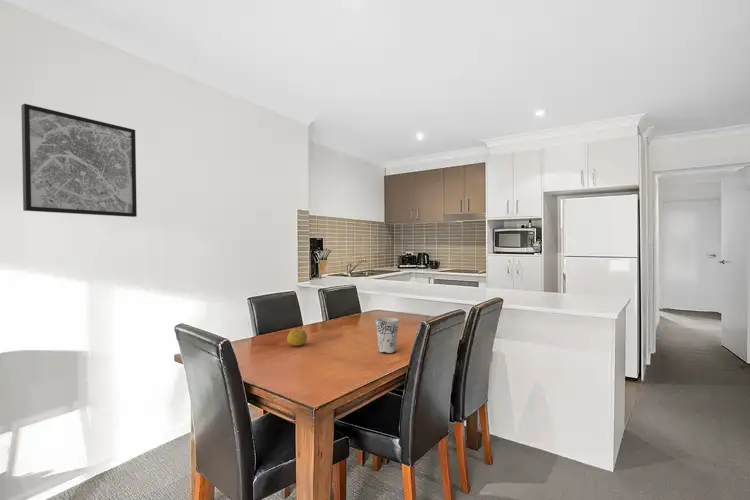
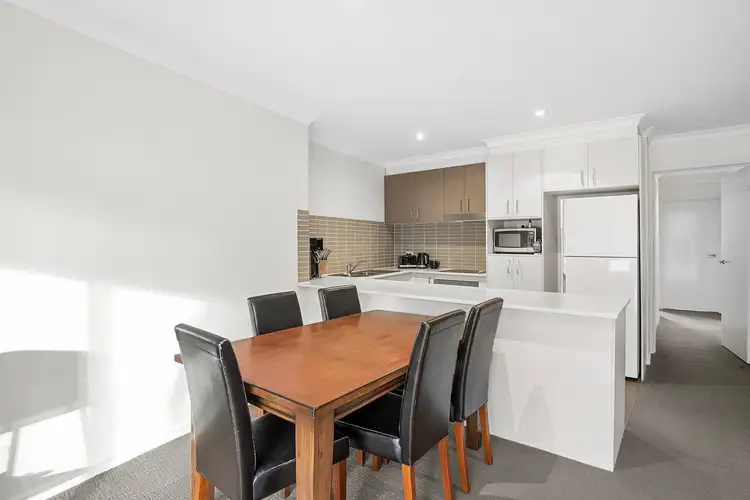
- fruit (297, 336)
- cup (387, 335)
- wall art (84, 166)
